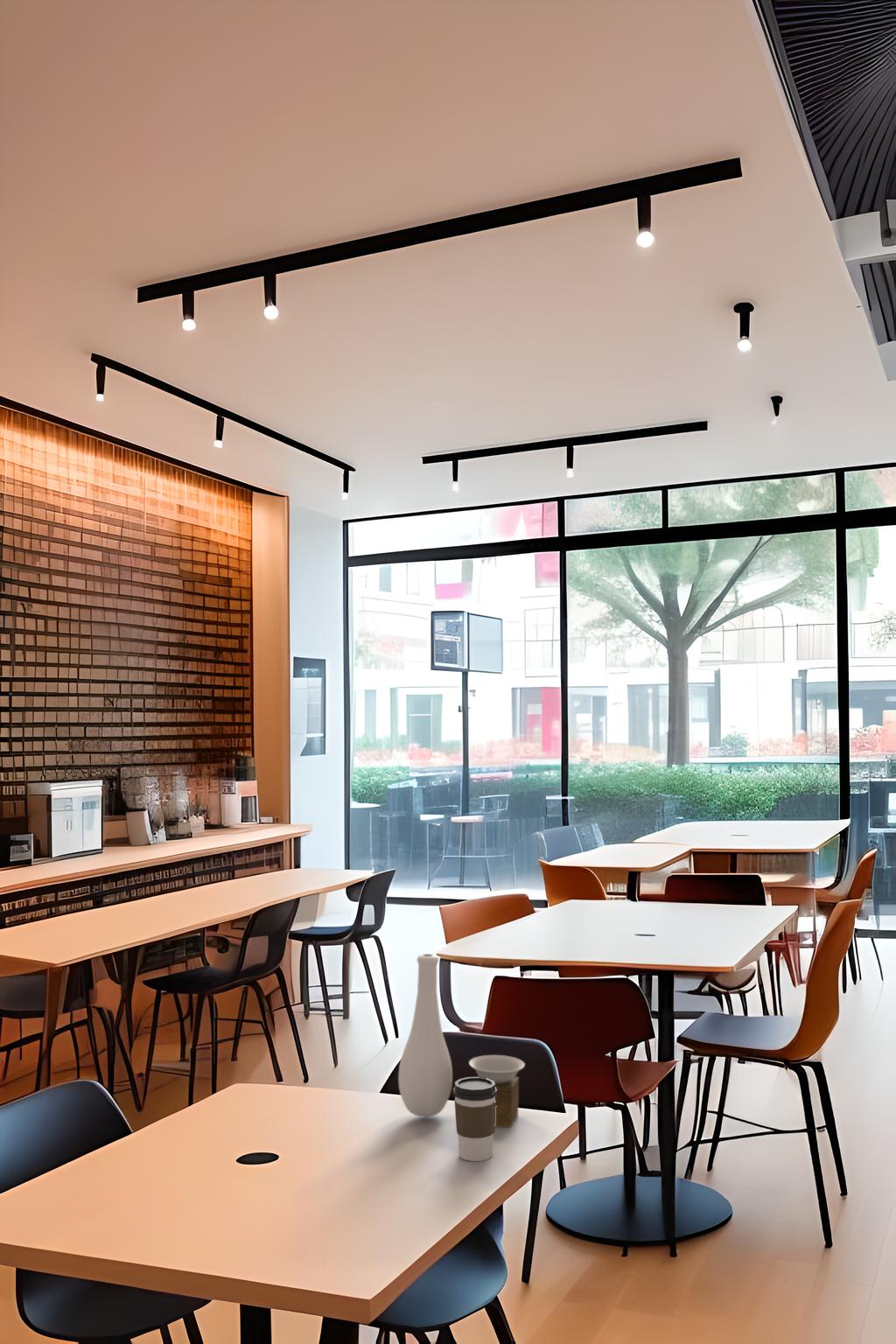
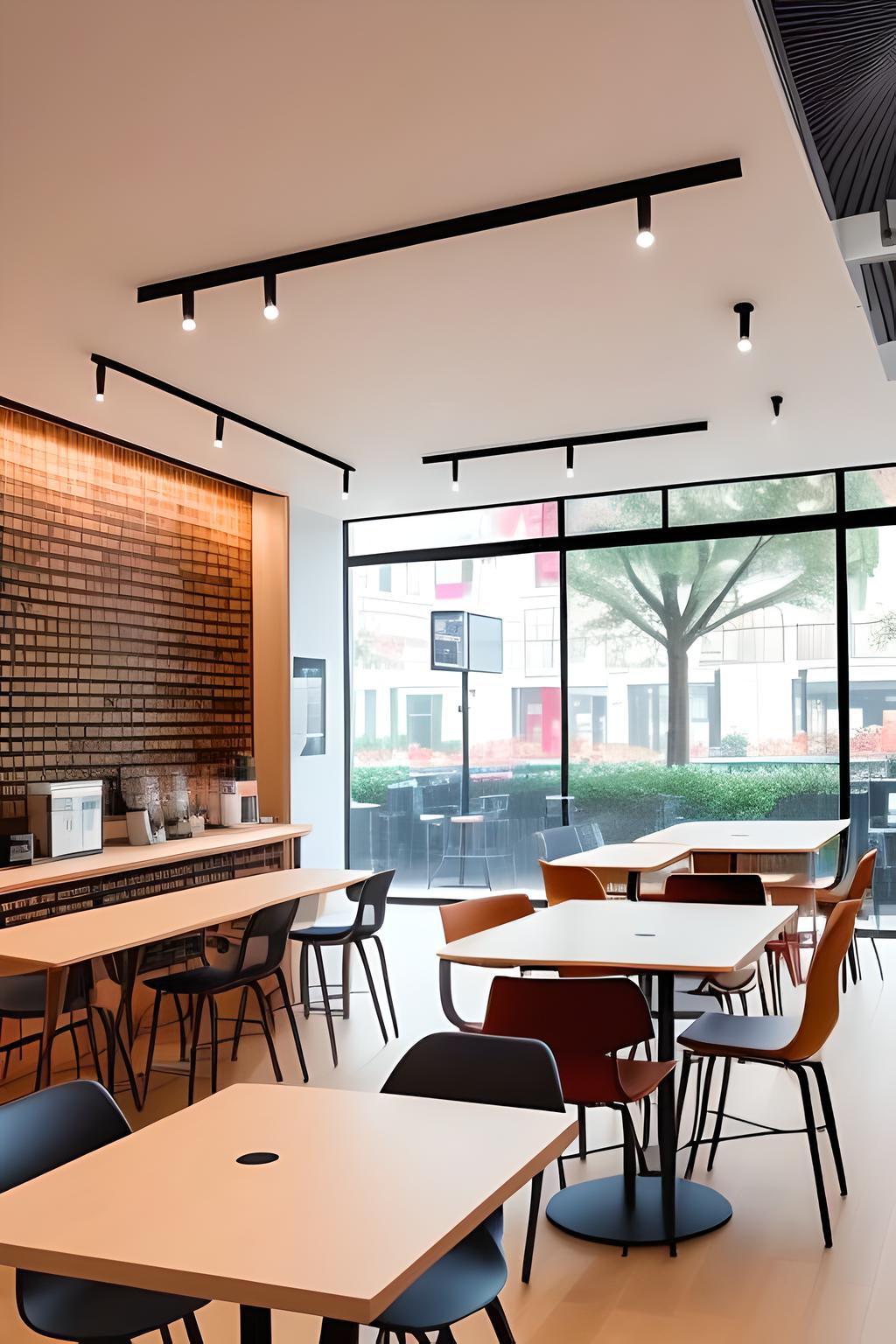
- vase (444, 1041)
- coffee cup (475, 1118)
